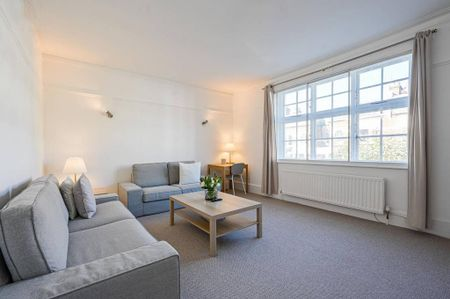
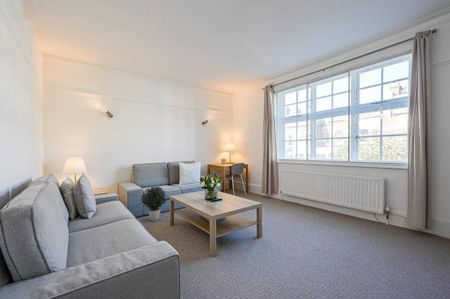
+ potted plant (155, 203)
